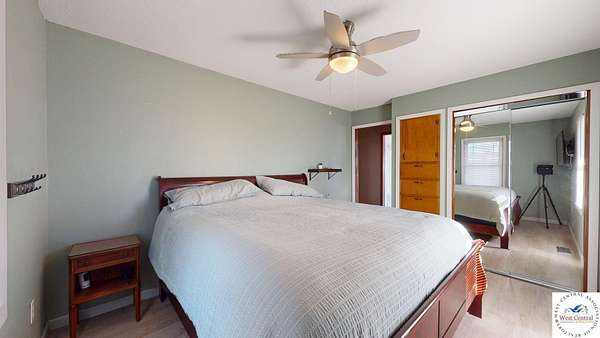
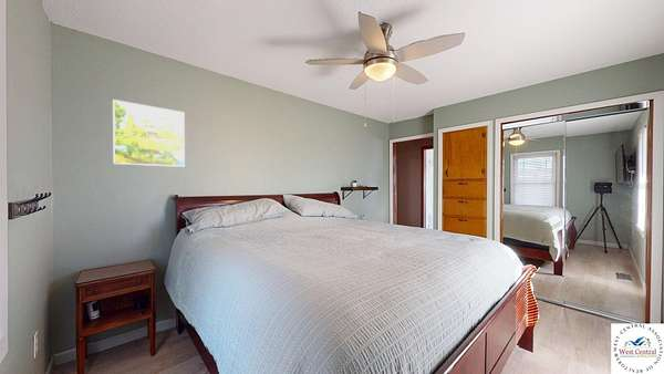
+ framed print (151, 135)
